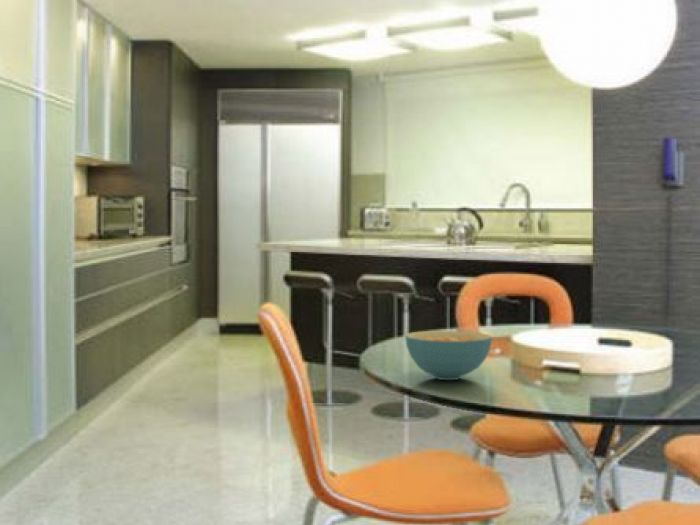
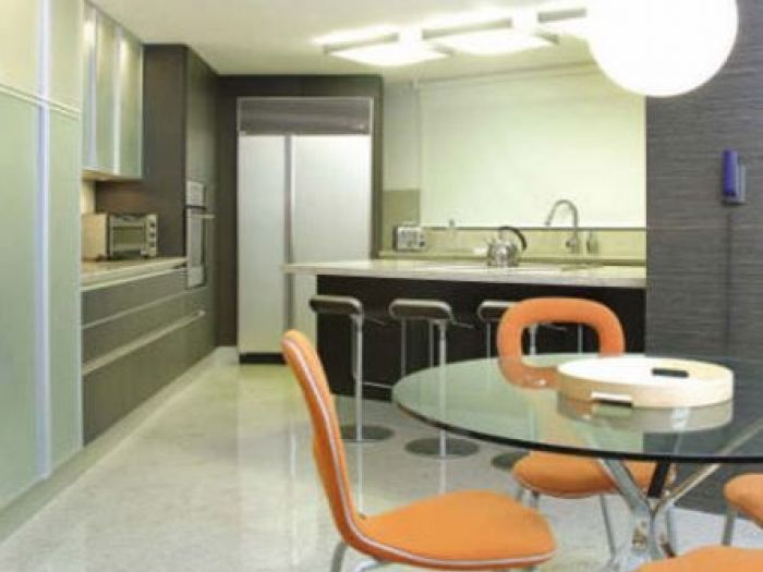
- cereal bowl (447, 356)
